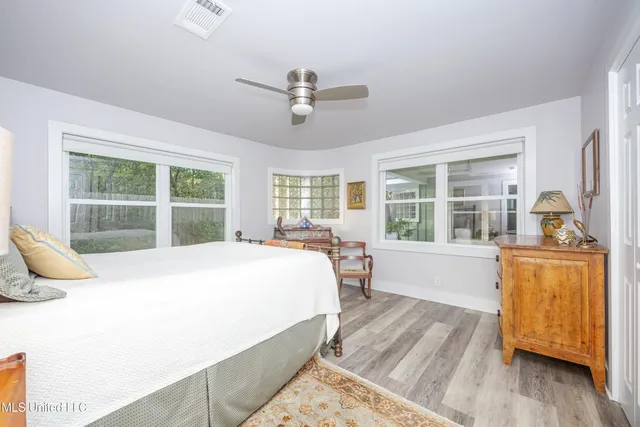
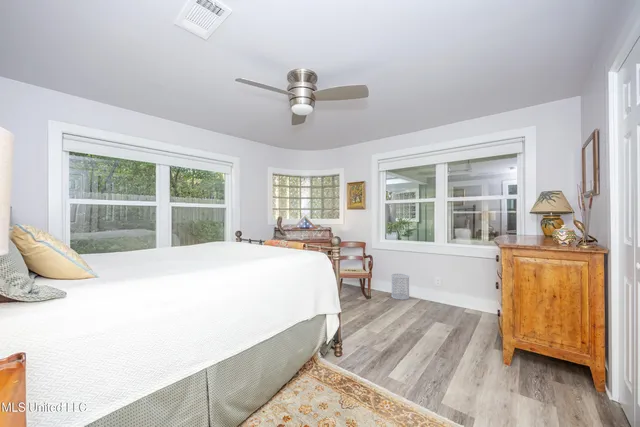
+ wastebasket (400, 286)
